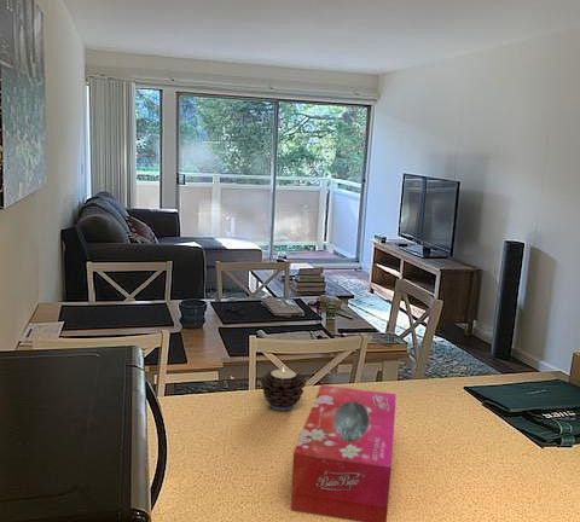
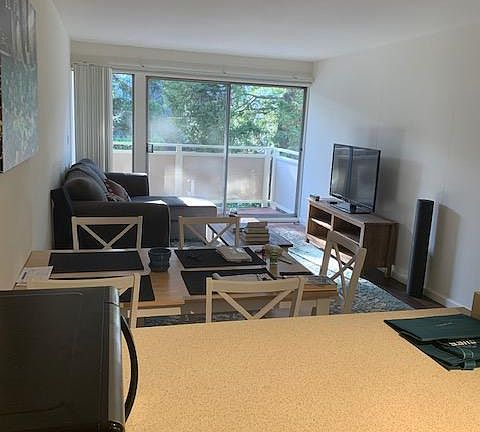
- tissue box (349, 446)
- candle (283, 385)
